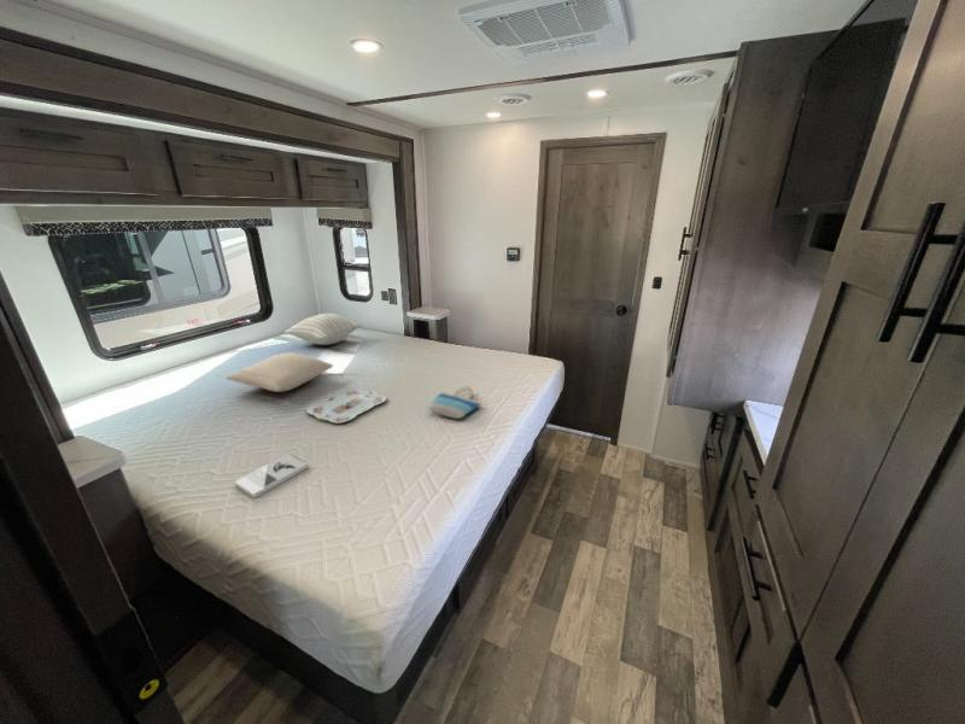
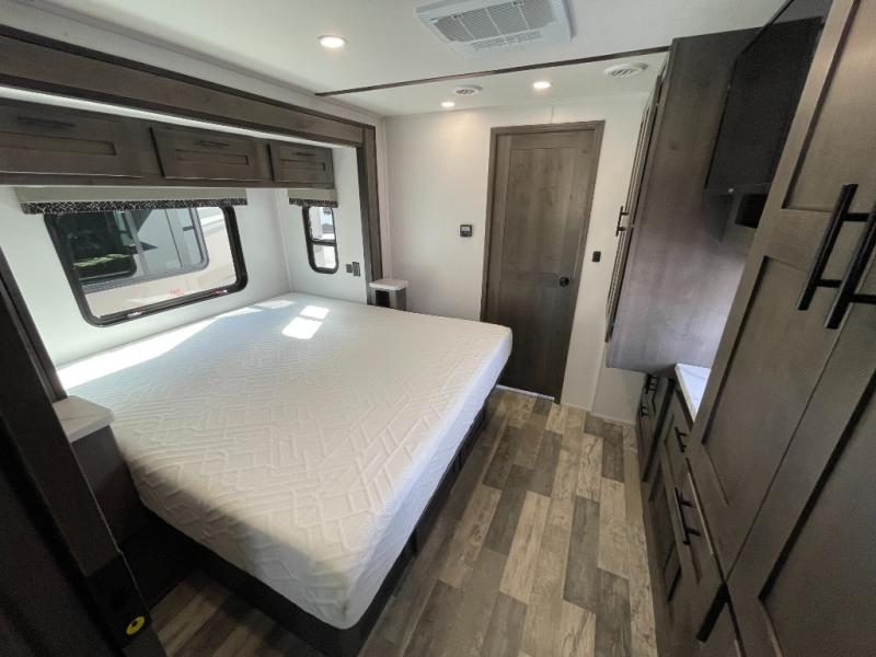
- pillow (281, 372)
- serving tray (347, 404)
- pillow (323, 328)
- tote bag (458, 398)
- book (273, 473)
